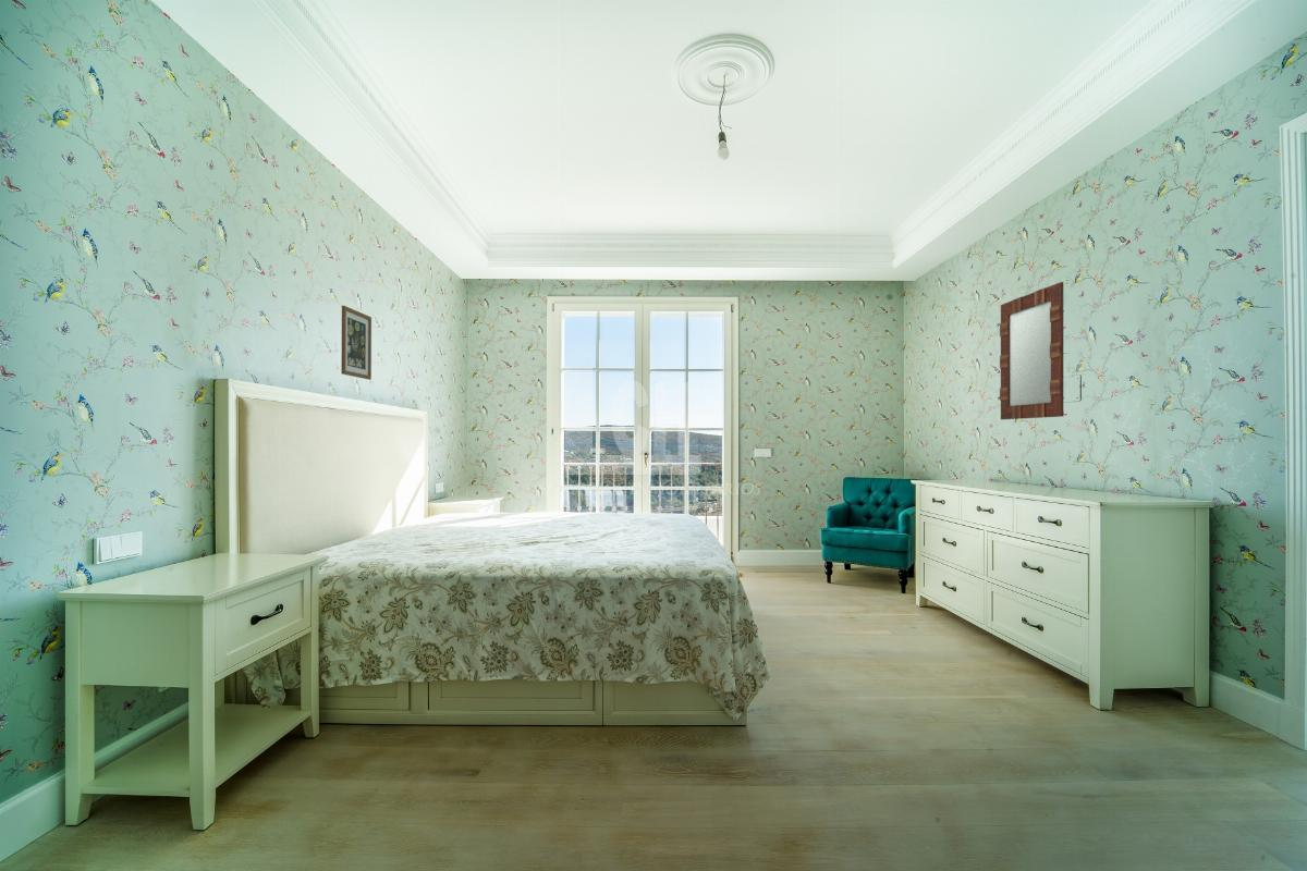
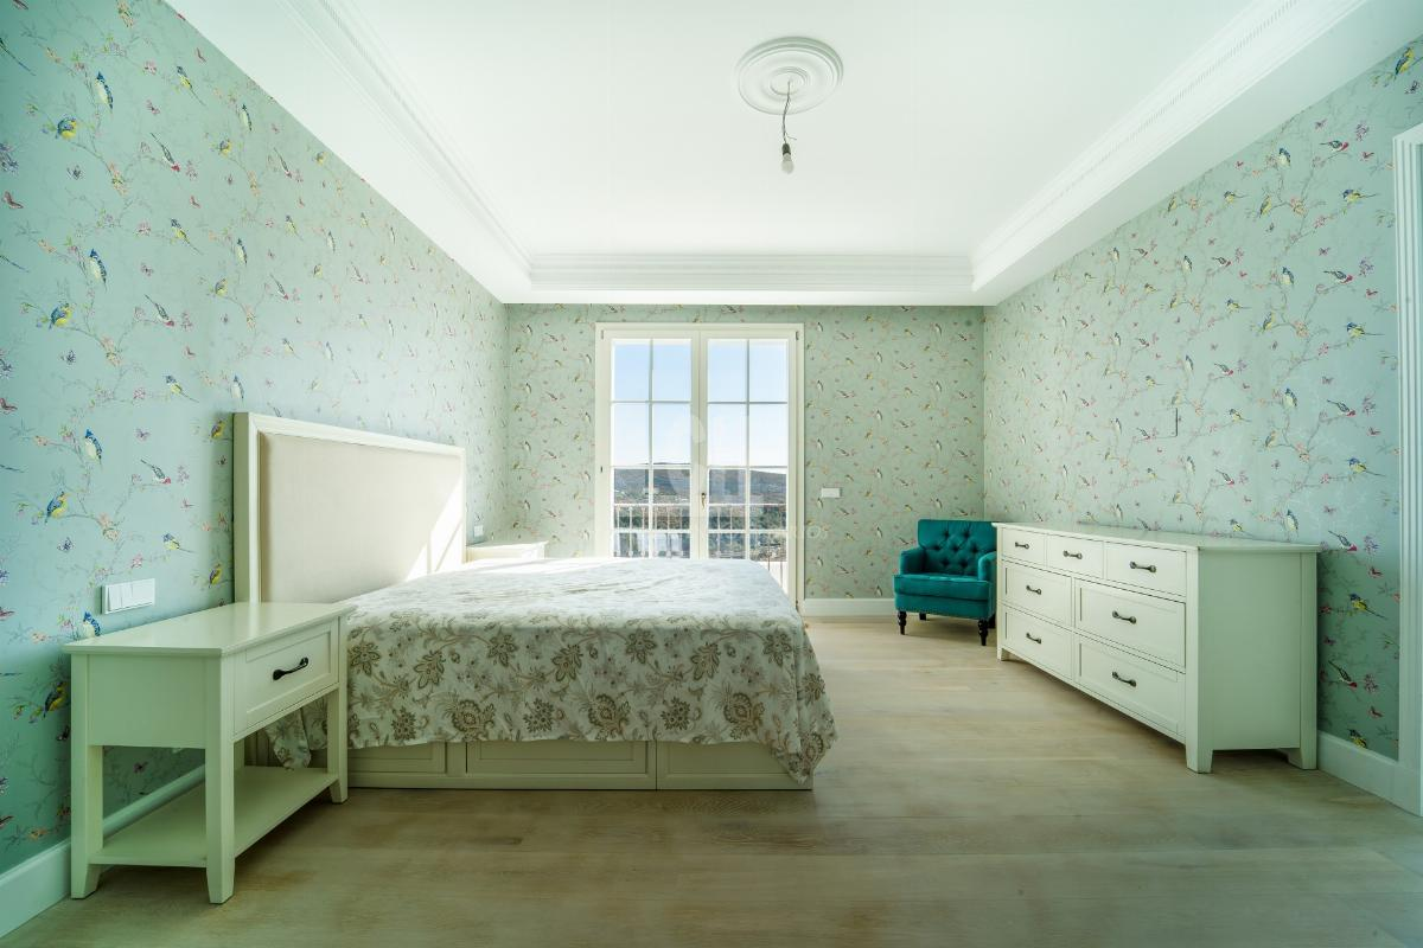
- wall art (356, 344)
- home mirror (1028, 356)
